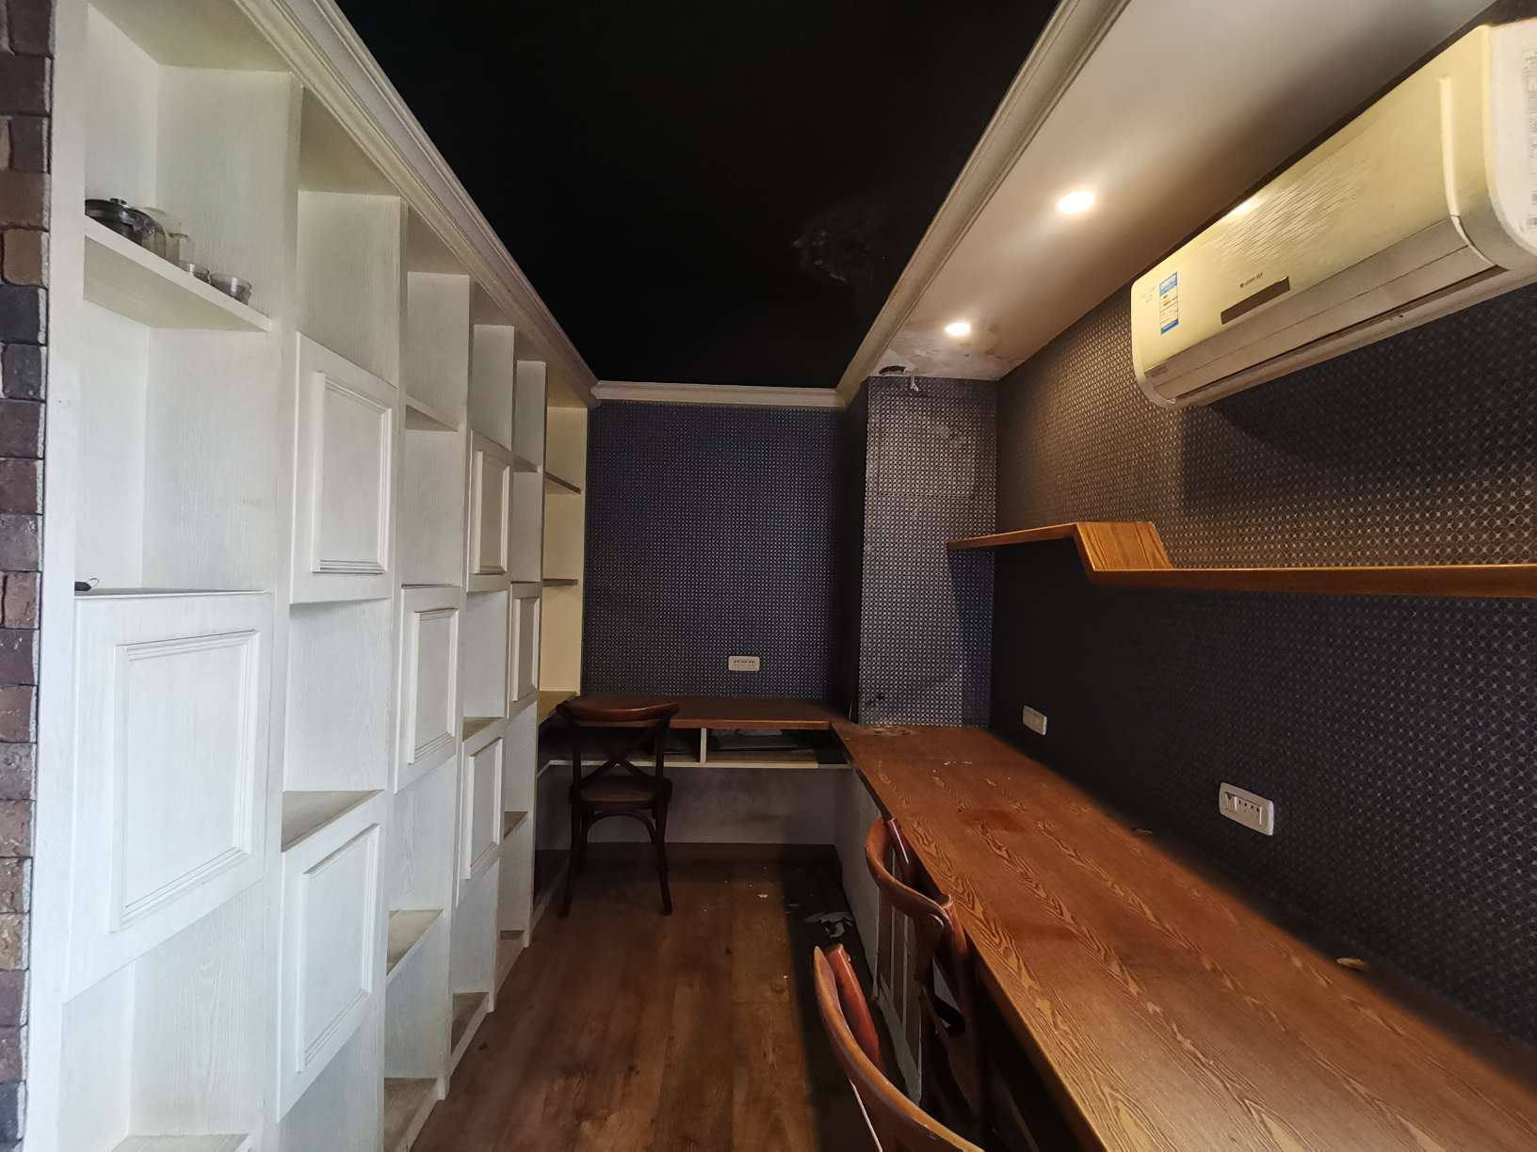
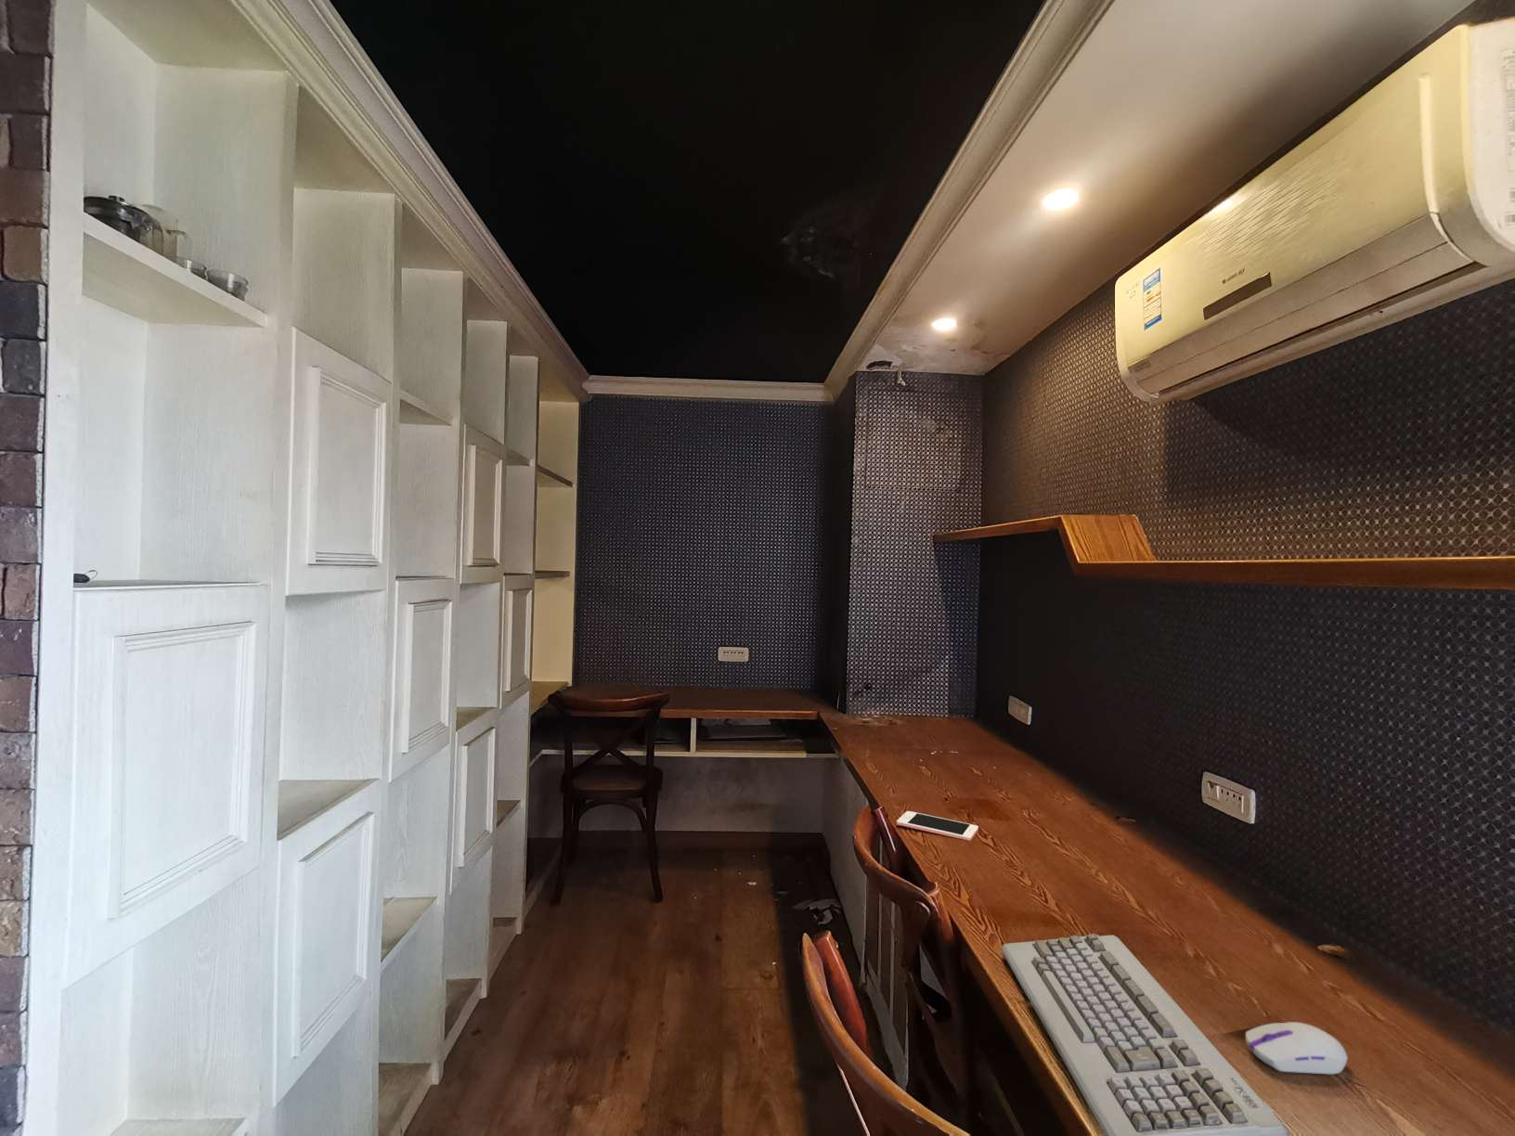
+ computer mouse (1297, 1044)
+ cell phone (936, 825)
+ keyboard (1117, 1021)
